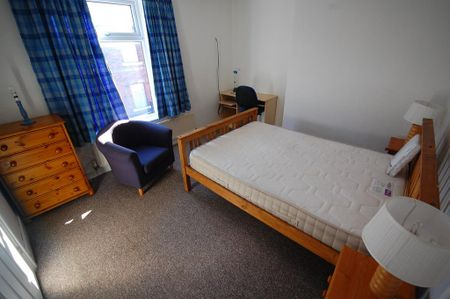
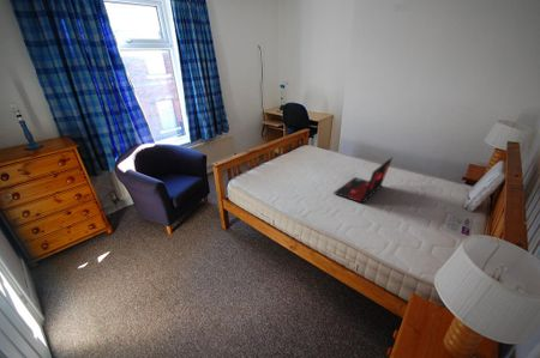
+ laptop (360, 178)
